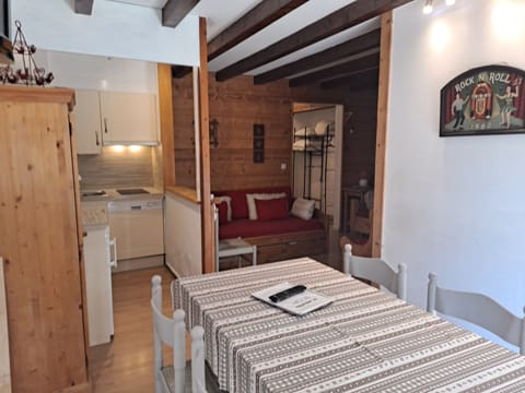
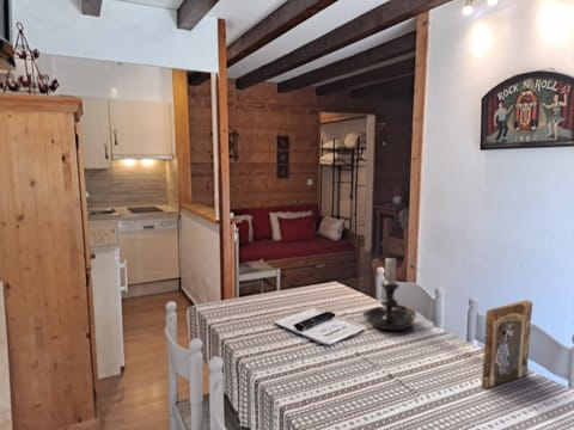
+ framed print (507, 343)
+ candle holder (389, 288)
